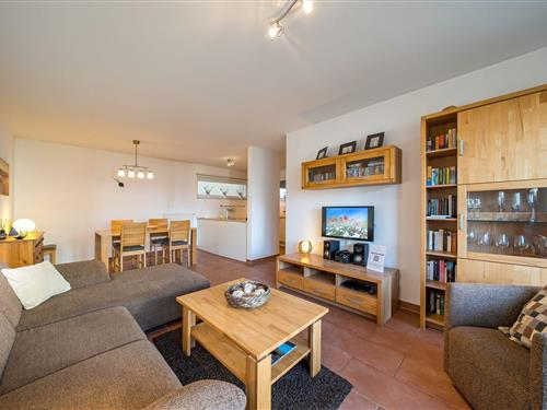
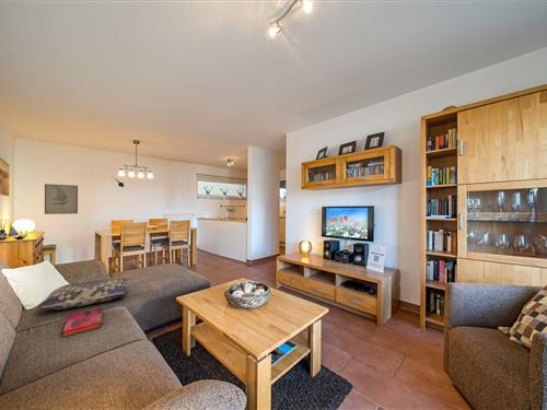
+ cushion (90, 291)
+ hardback book (84, 320)
+ wall art (61, 199)
